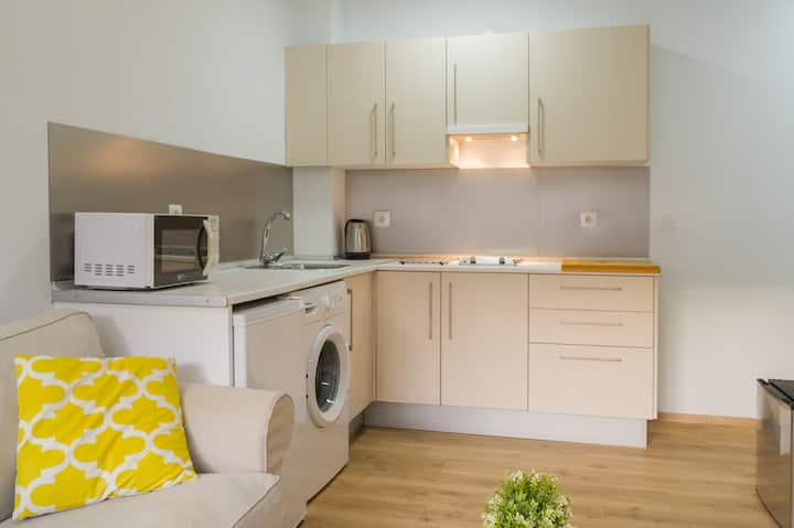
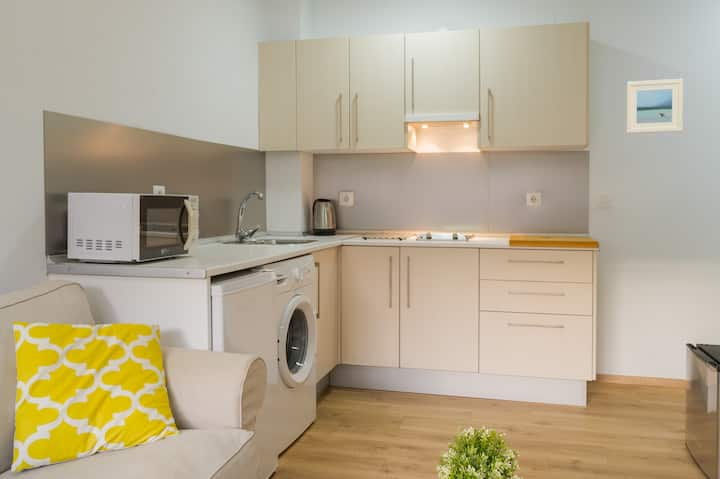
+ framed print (654, 106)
